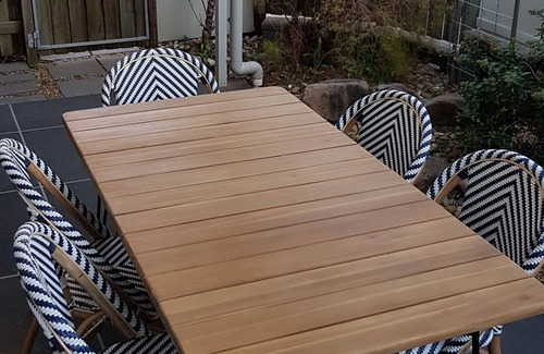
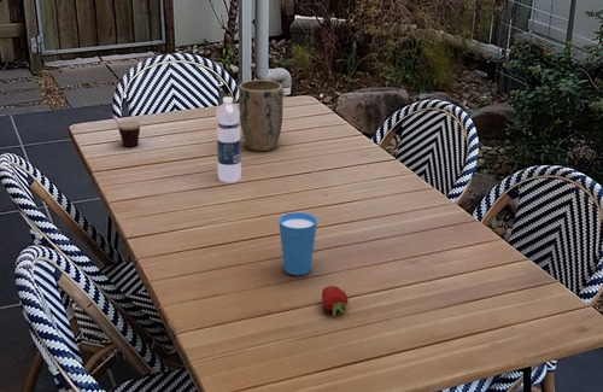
+ fruit (333, 299)
+ cup (297, 245)
+ plant pot (260, 116)
+ water bottle (228, 140)
+ cup (119, 127)
